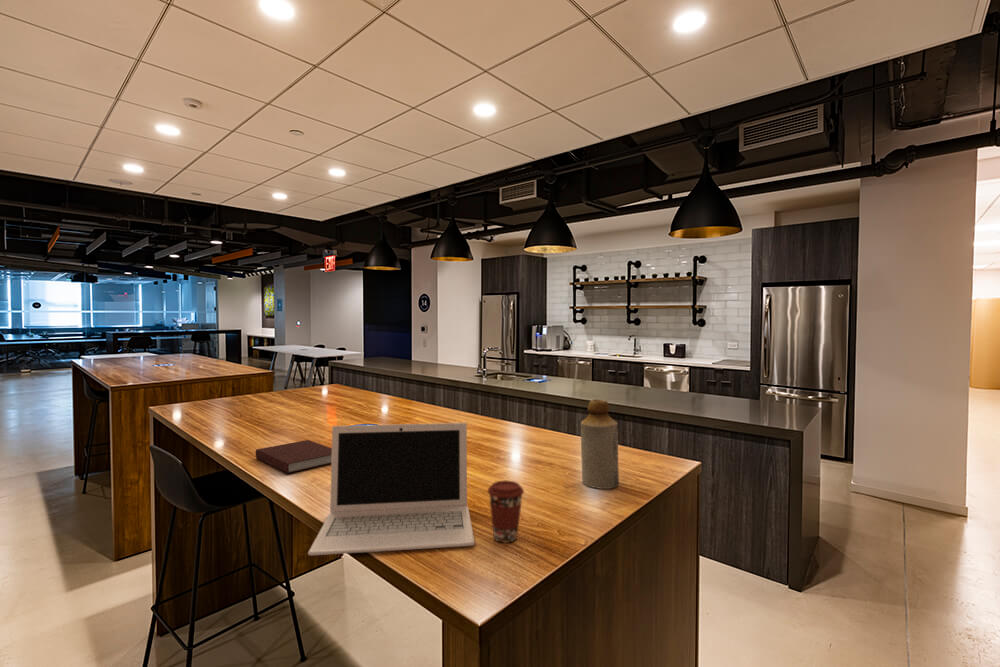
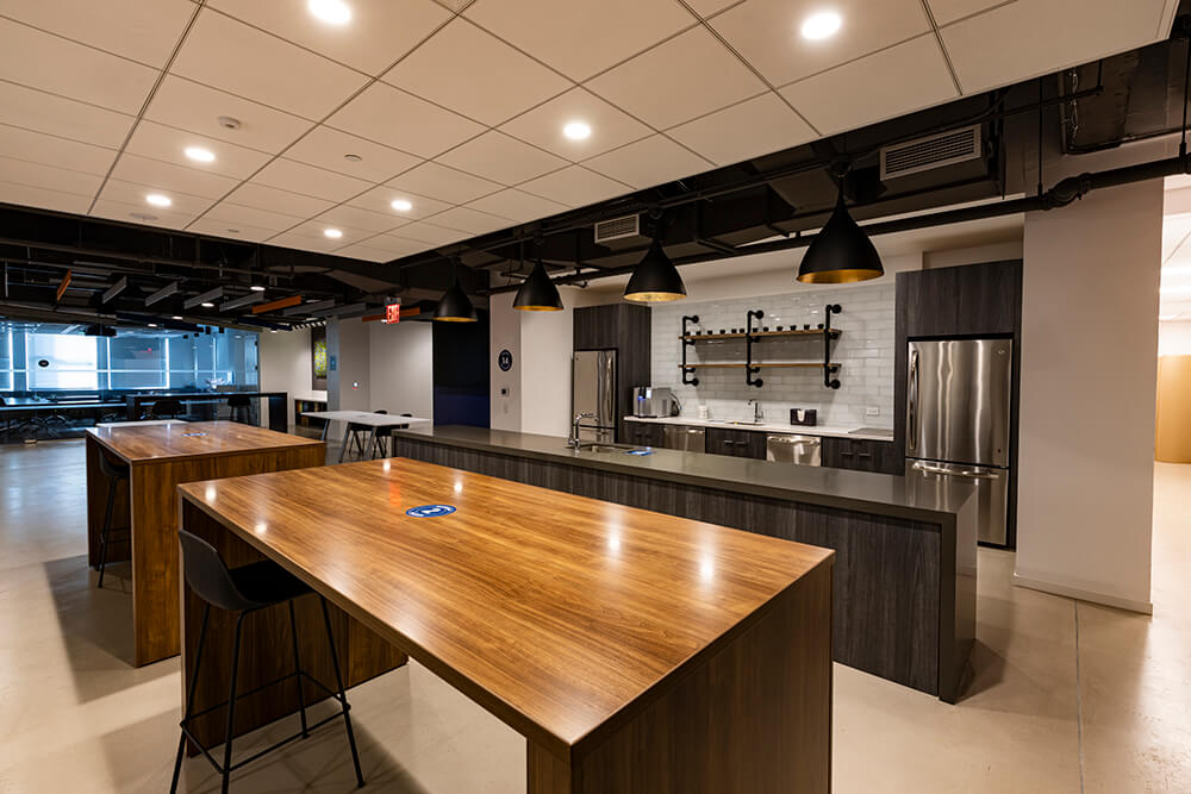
- notebook (298, 455)
- bottle (599, 441)
- laptop (397, 481)
- coffee cup (505, 511)
